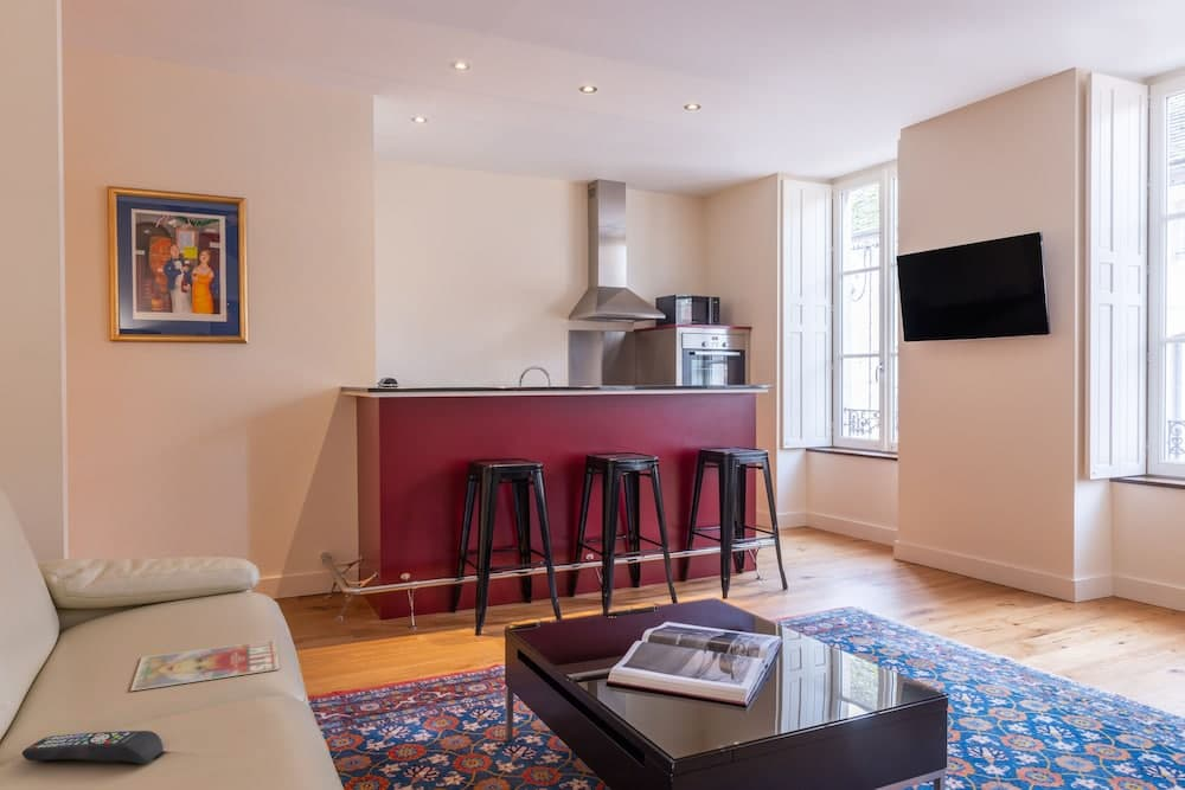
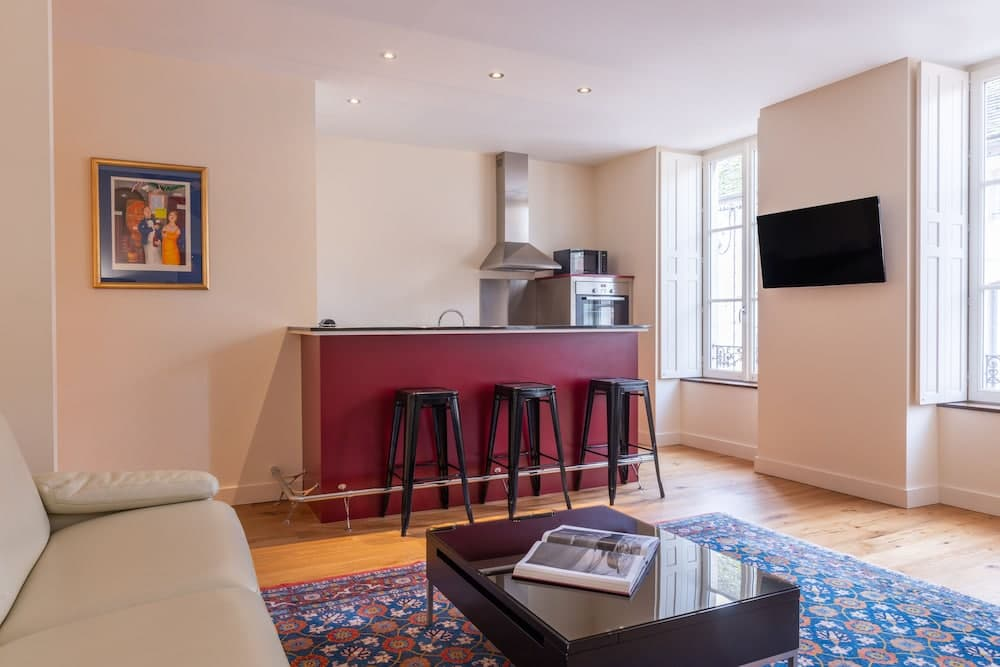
- magazine (209, 662)
- remote control (94, 746)
